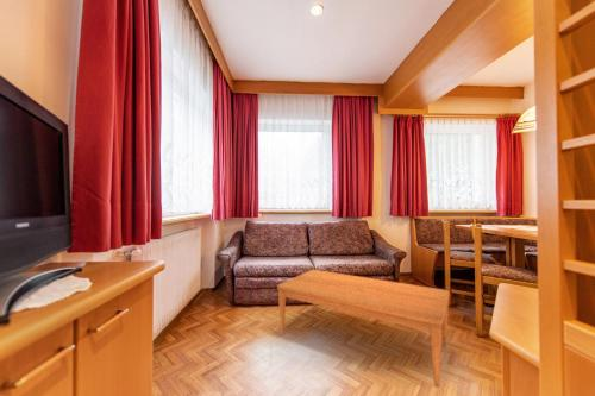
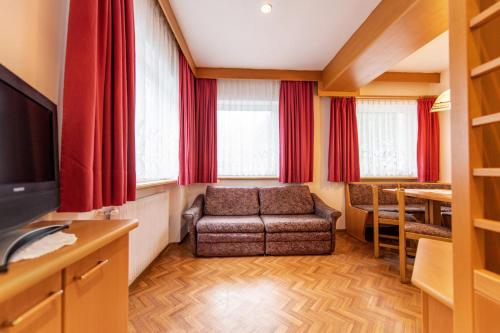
- coffee table (359, 313)
